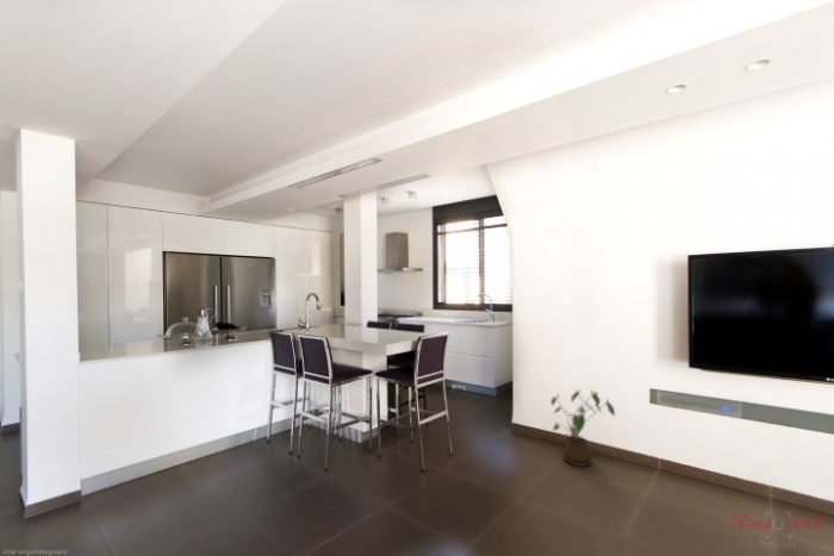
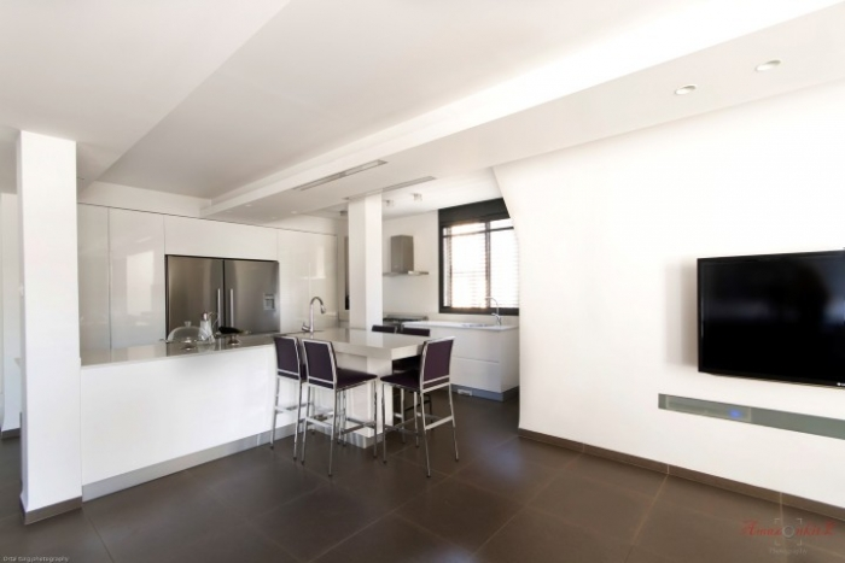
- house plant (579, 427)
